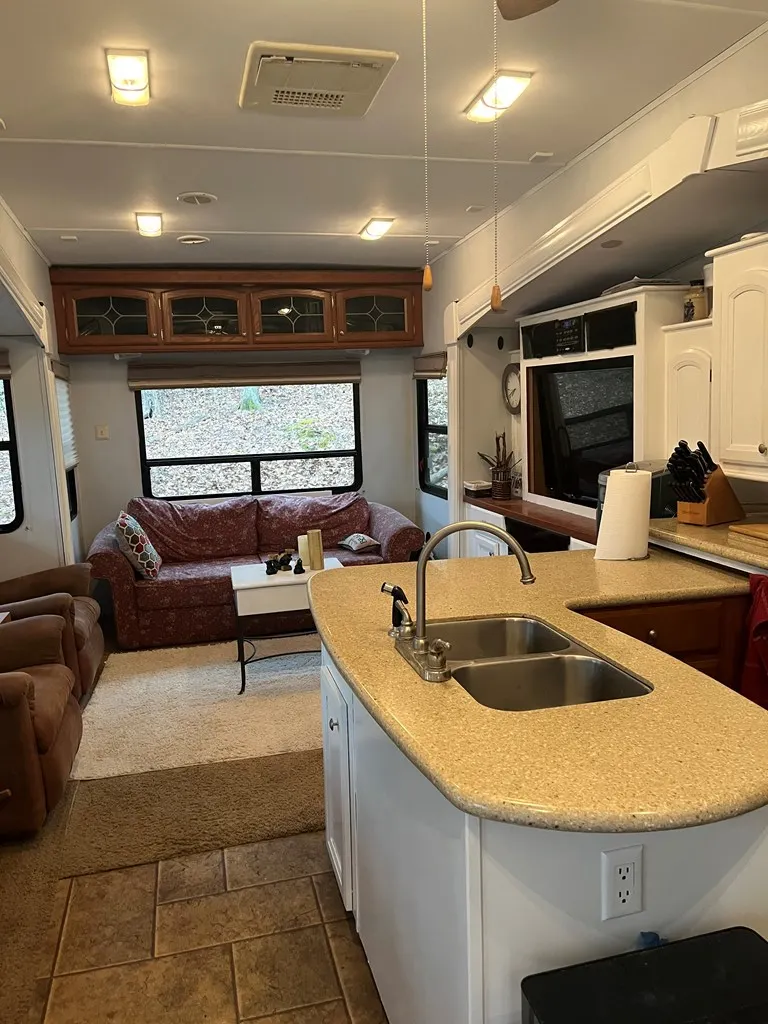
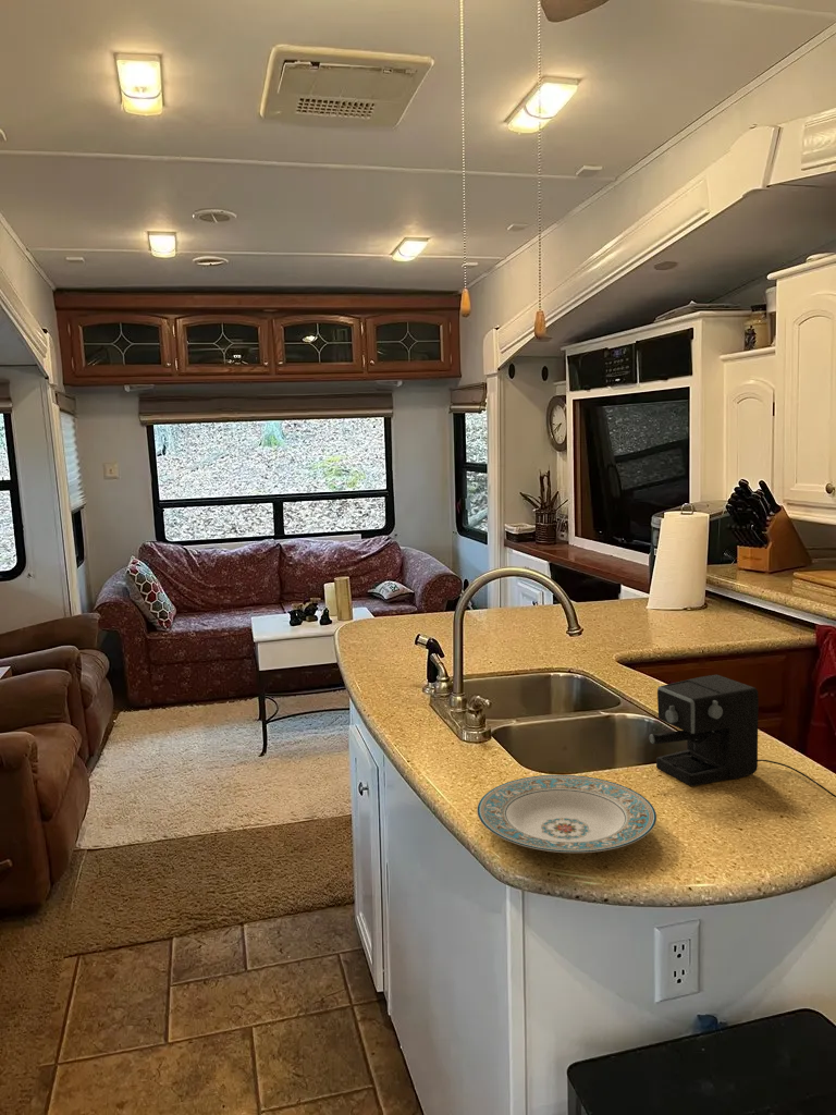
+ plate (565, 819)
+ coffee maker (743, 742)
